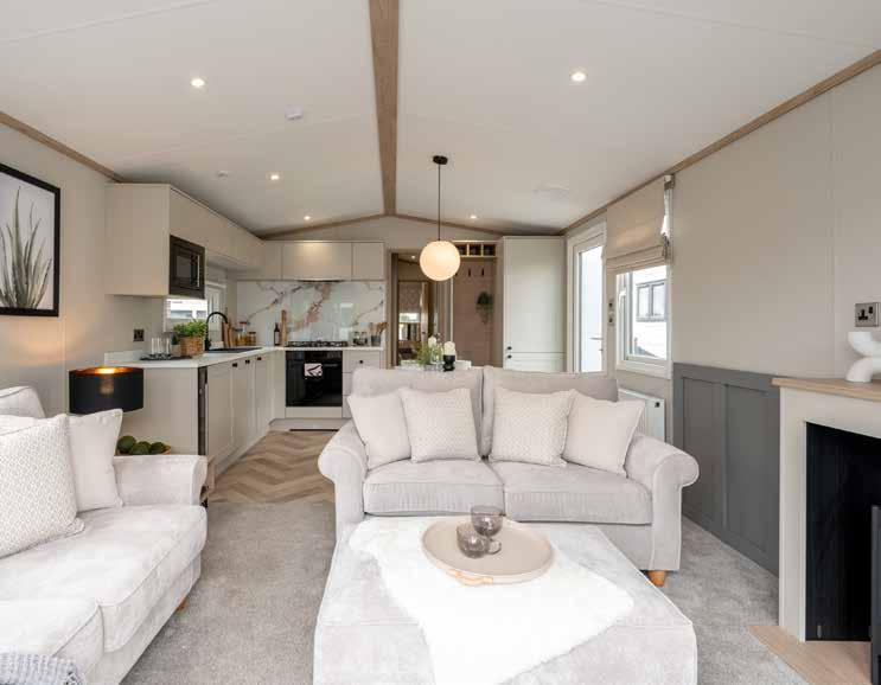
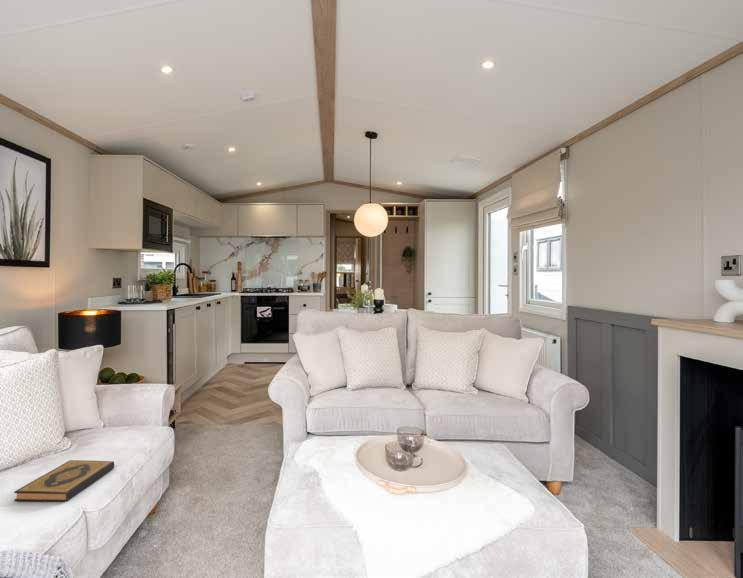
+ hardback book (68, 479)
